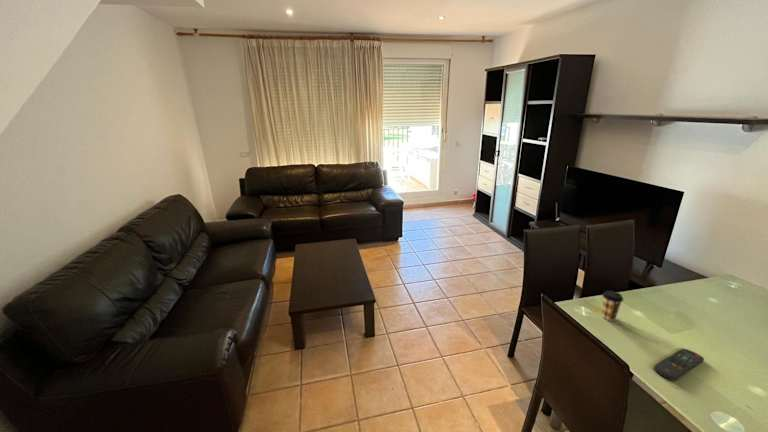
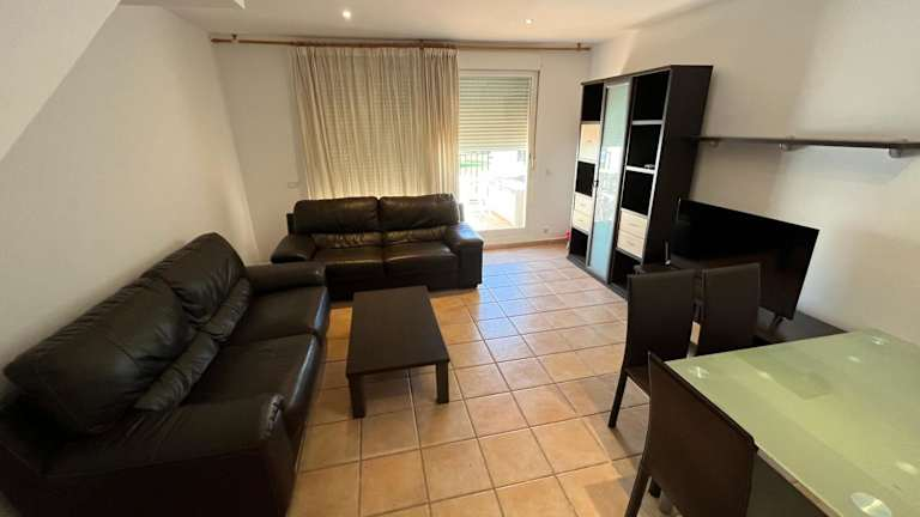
- coffee cup (610, 305)
- remote control (679, 363)
